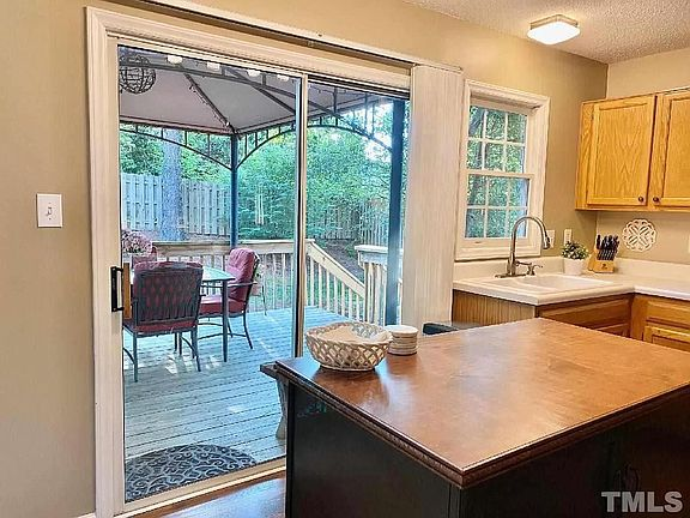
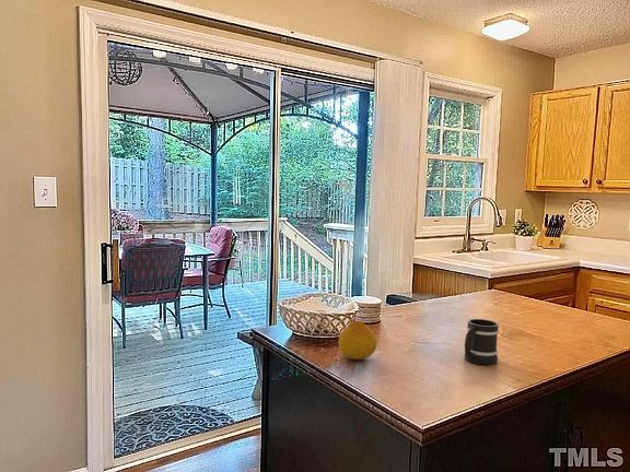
+ mug (478, 341)
+ fruit (358, 339)
